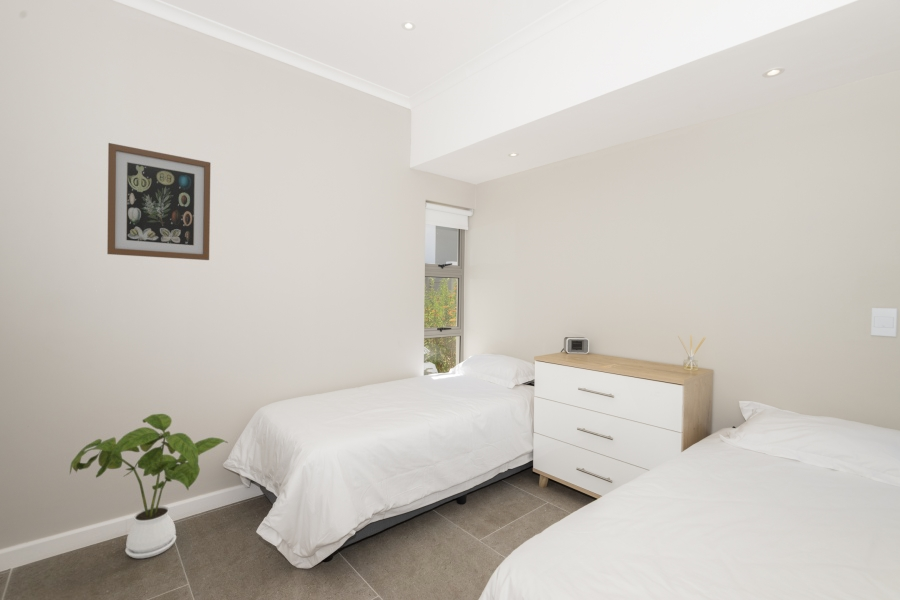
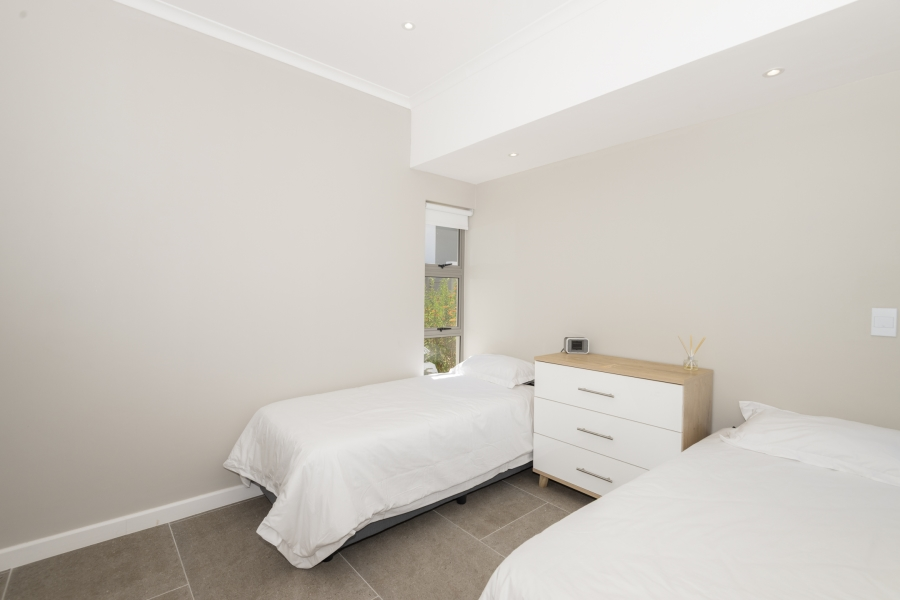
- house plant (162, 484)
- wall art (162, 205)
